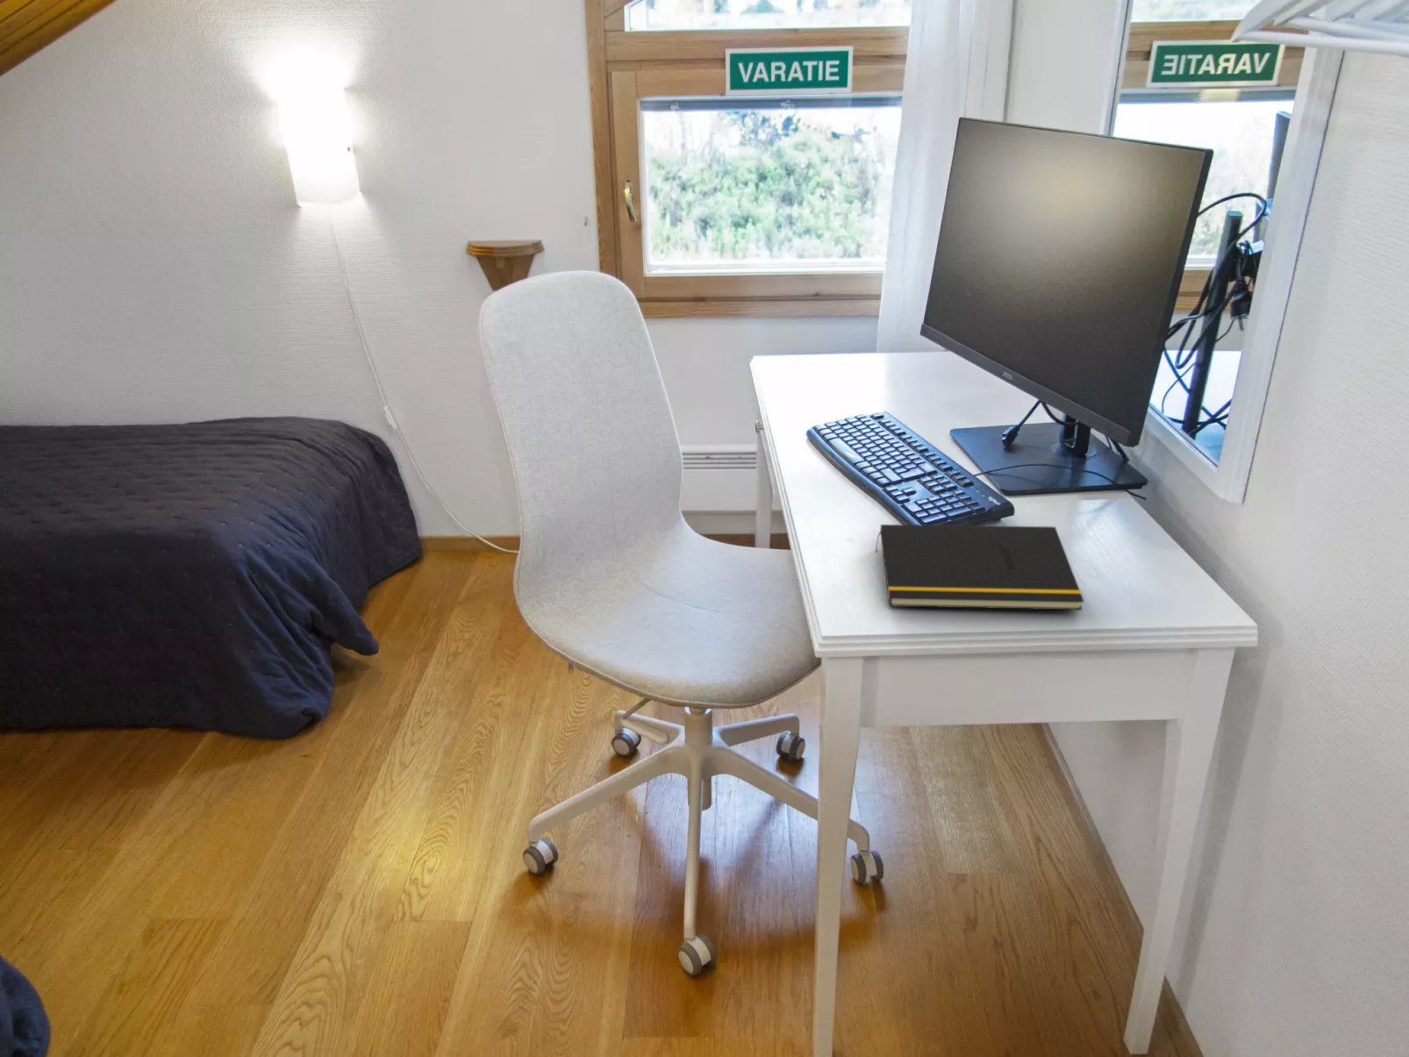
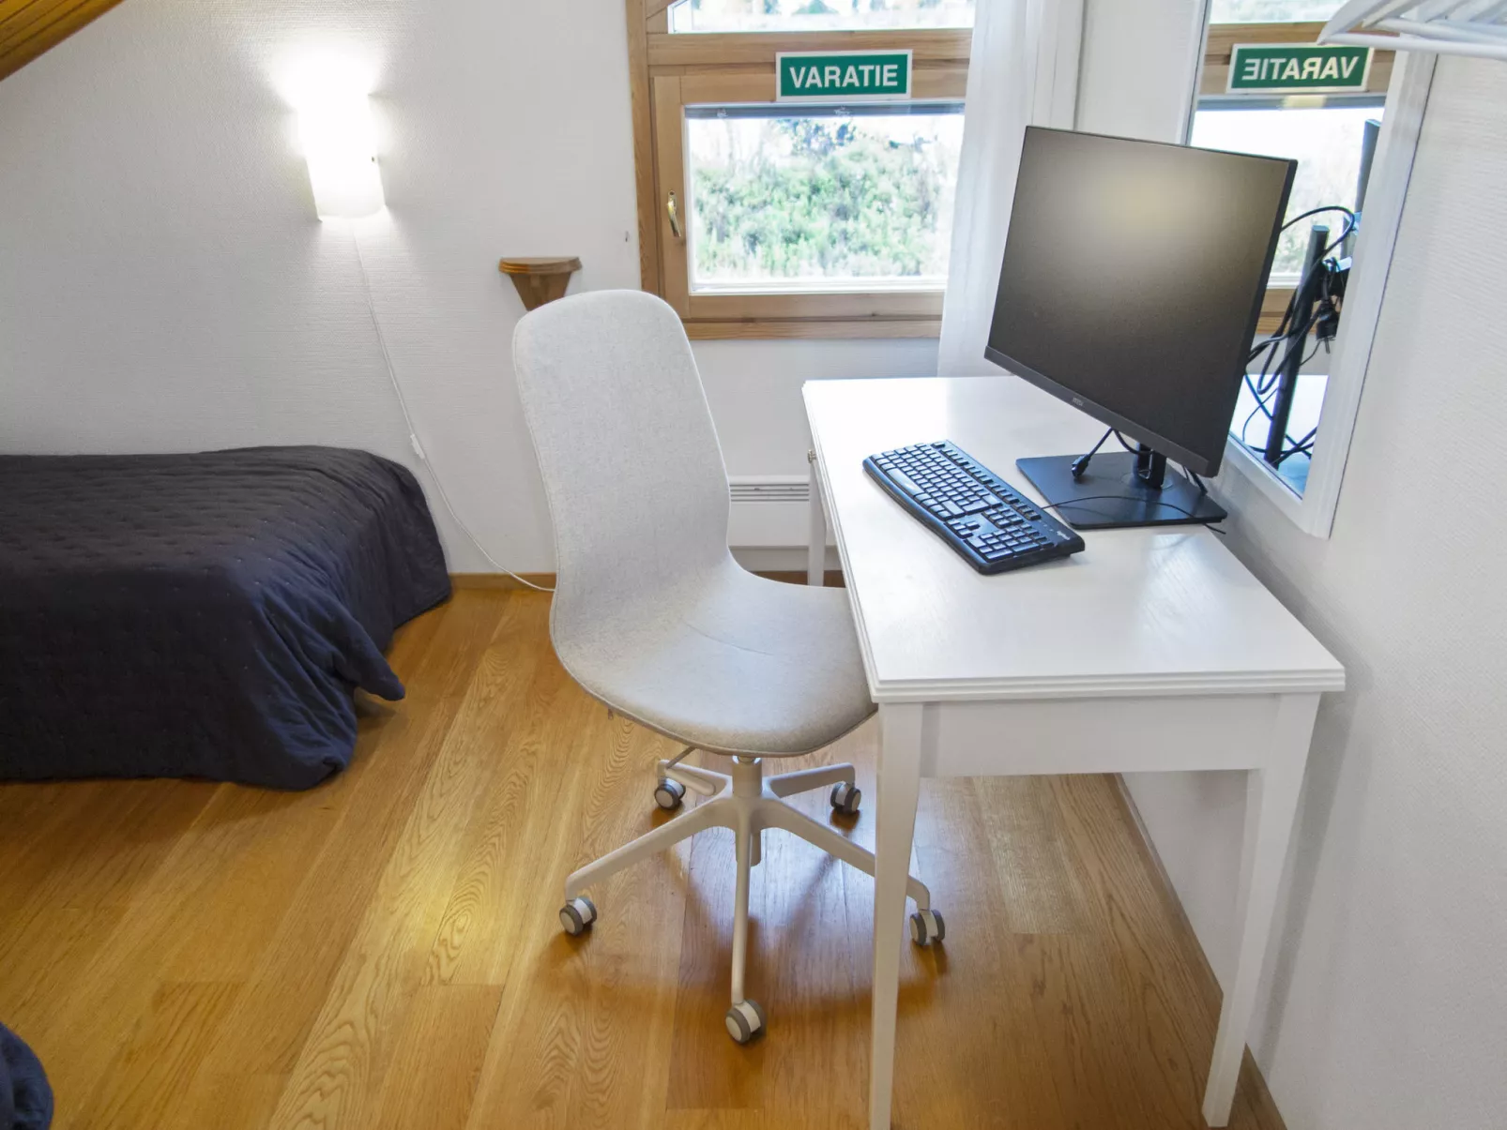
- notepad (976, 564)
